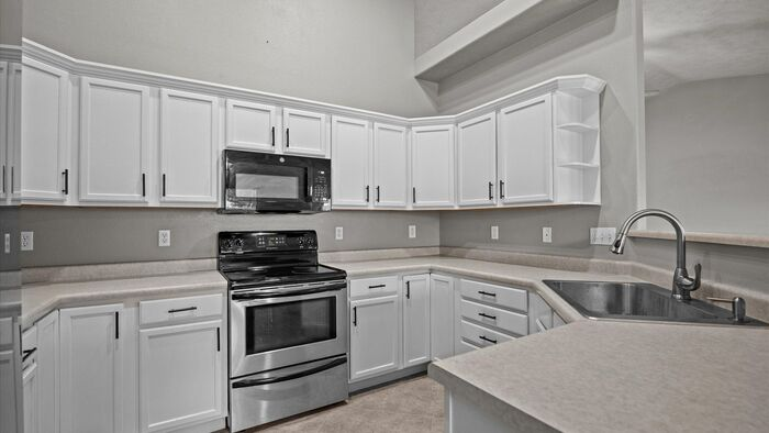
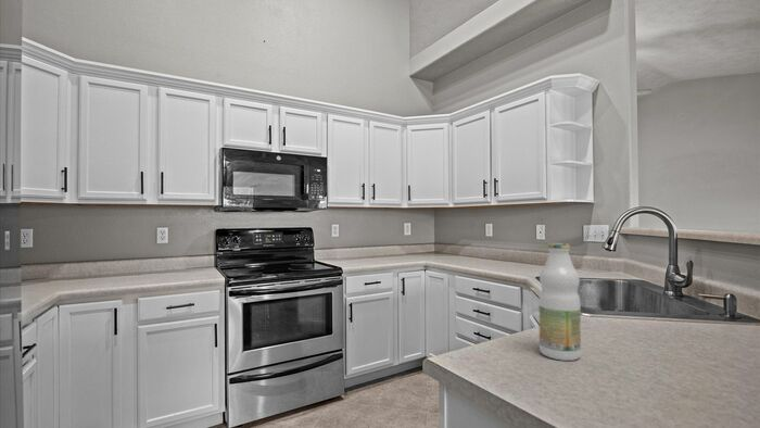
+ bottle (559, 299)
